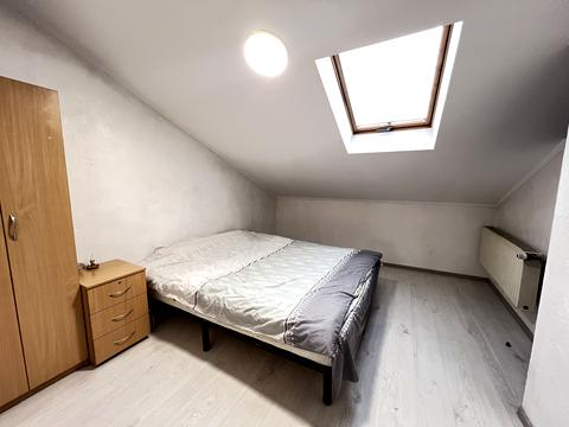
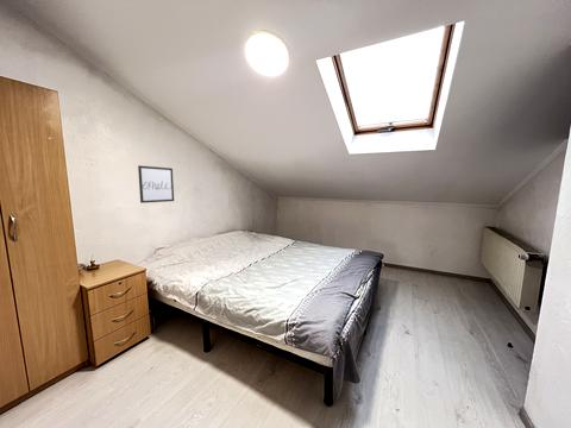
+ wall art (157, 184)
